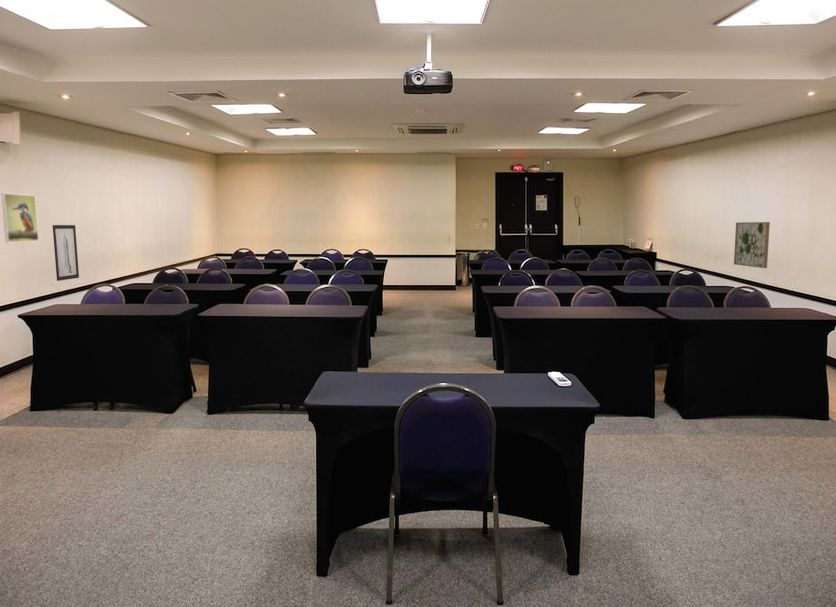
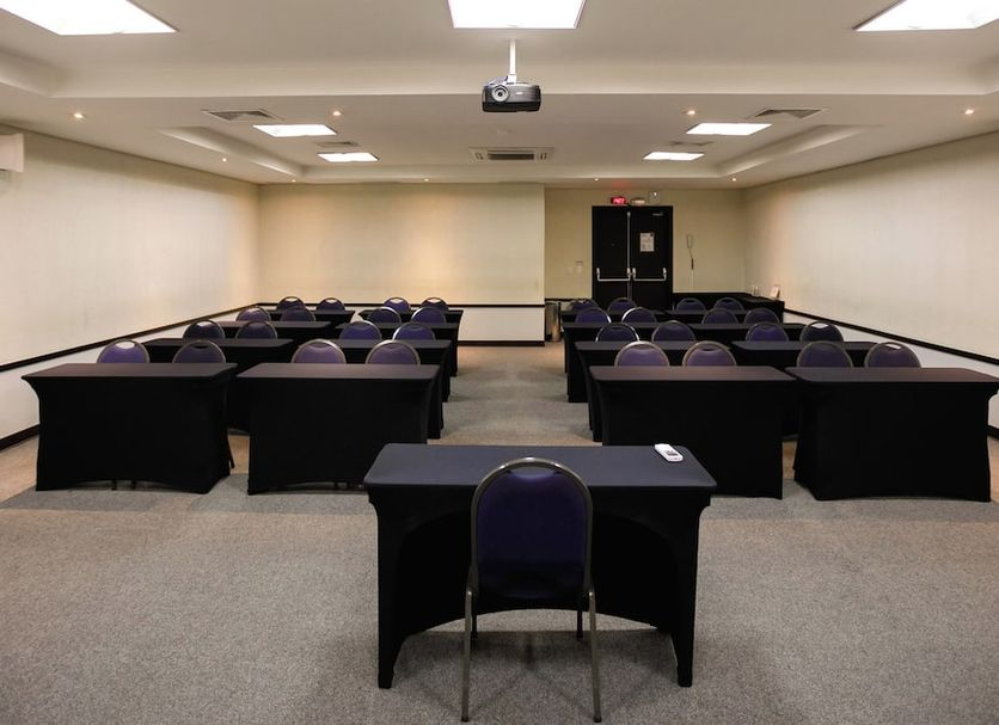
- wall art (750, 244)
- wall art (66, 252)
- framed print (20, 218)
